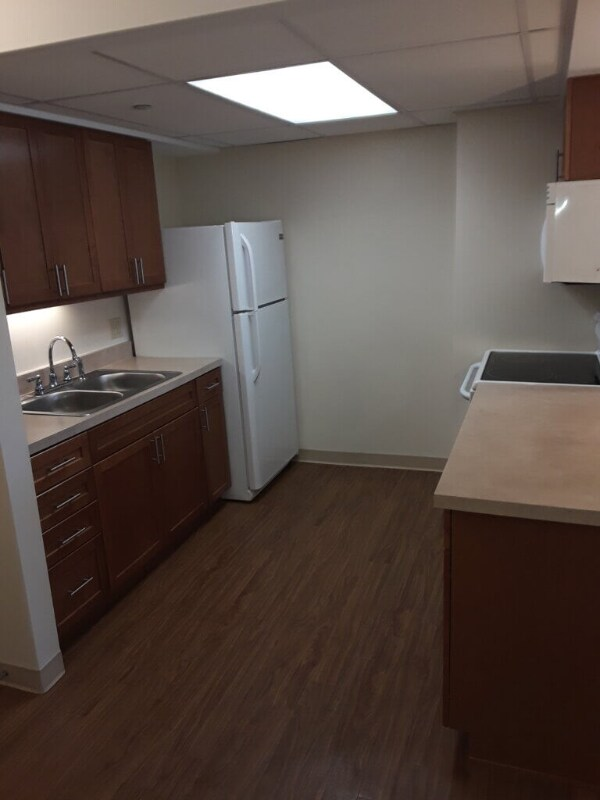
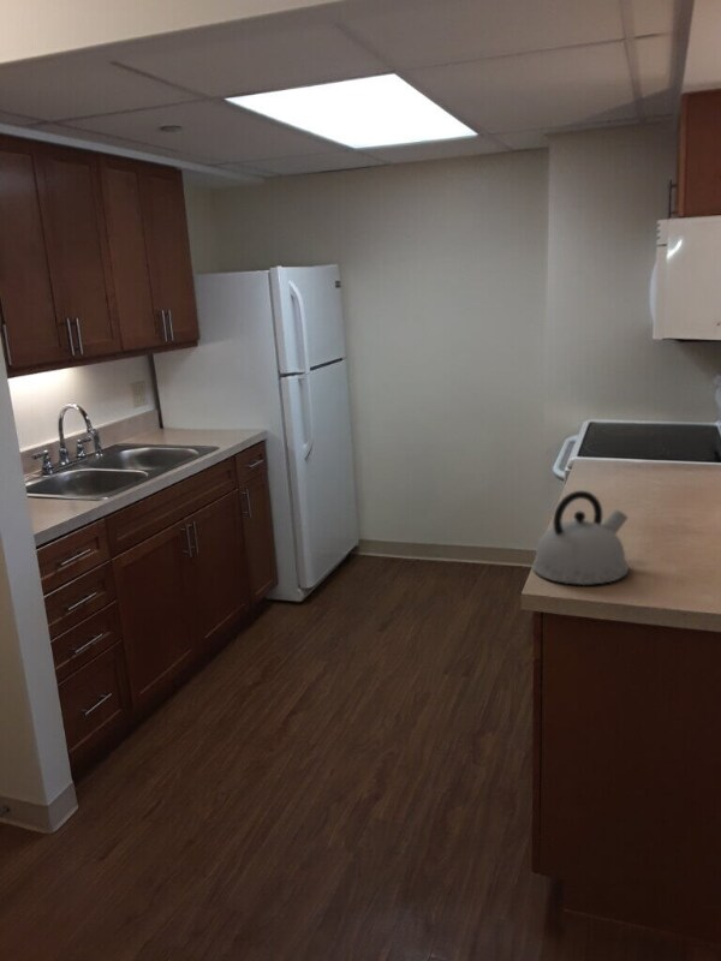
+ kettle (583, 529)
